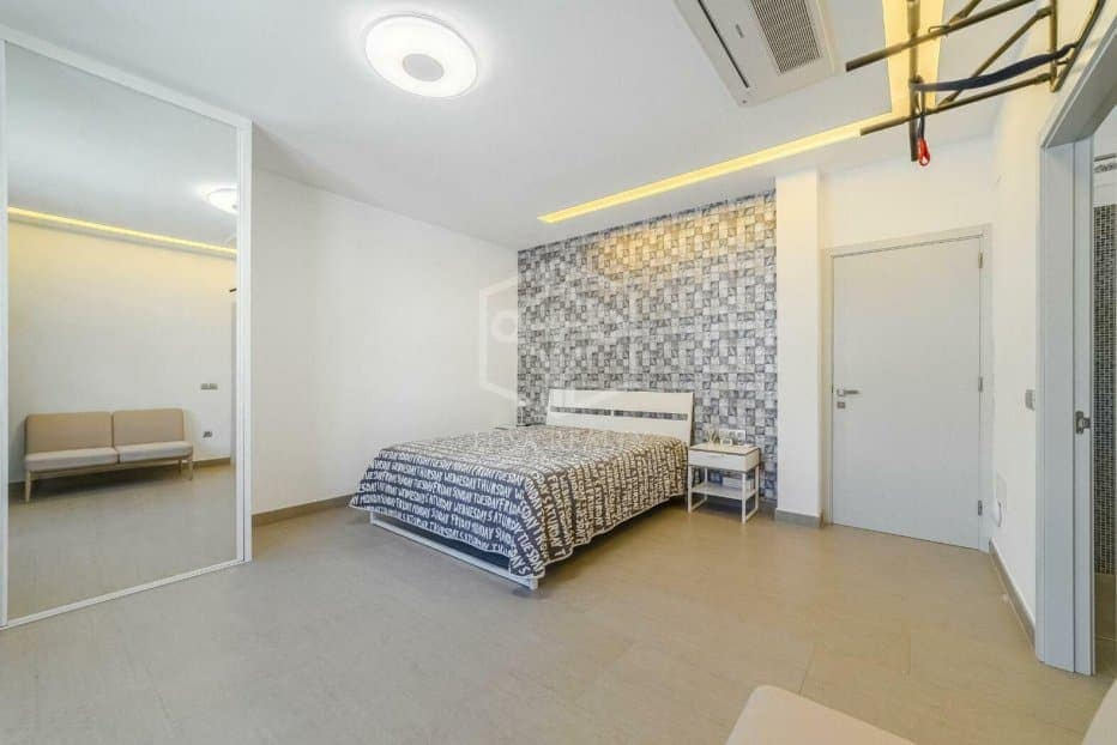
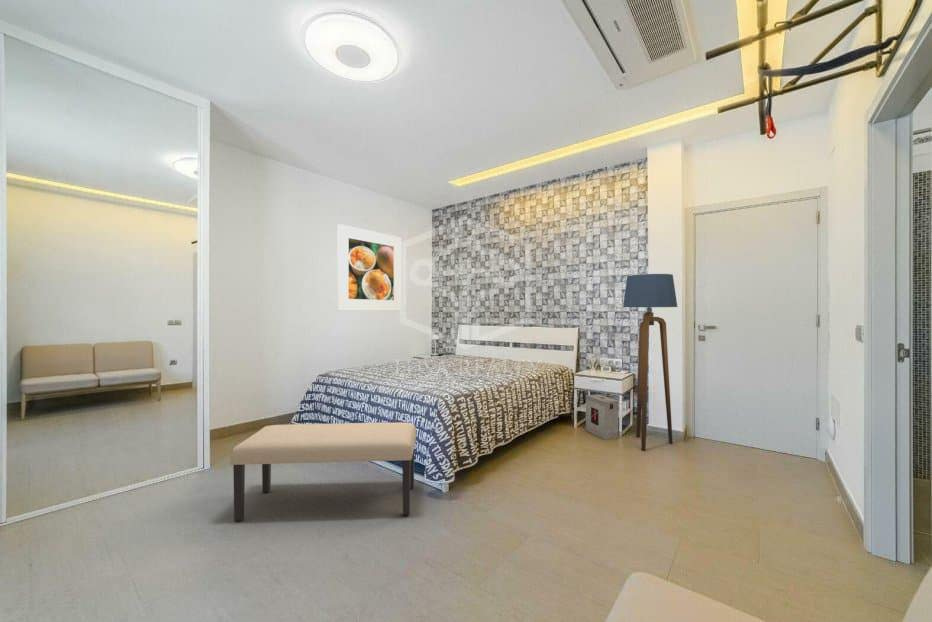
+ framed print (372, 271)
+ floor lamp (647, 360)
+ box (601, 416)
+ bench (332, 461)
